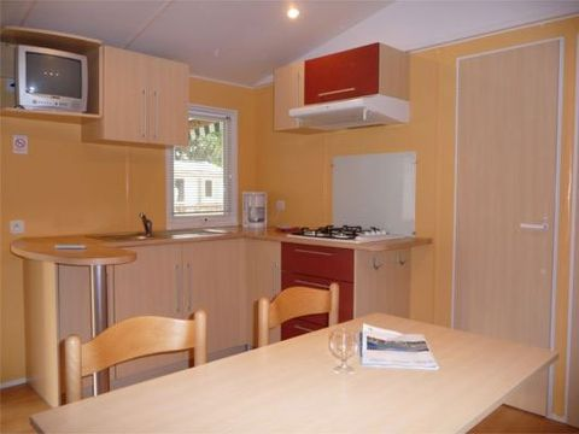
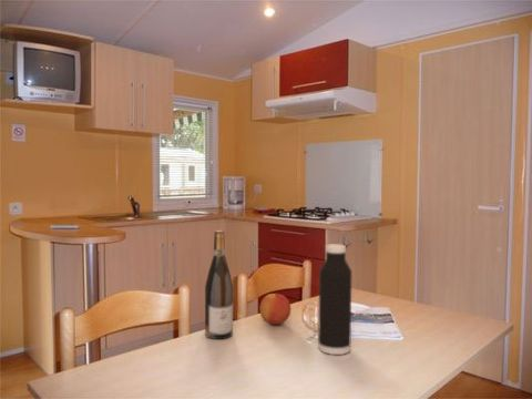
+ wine bottle (218, 283)
+ water bottle (335, 297)
+ apple (275, 307)
